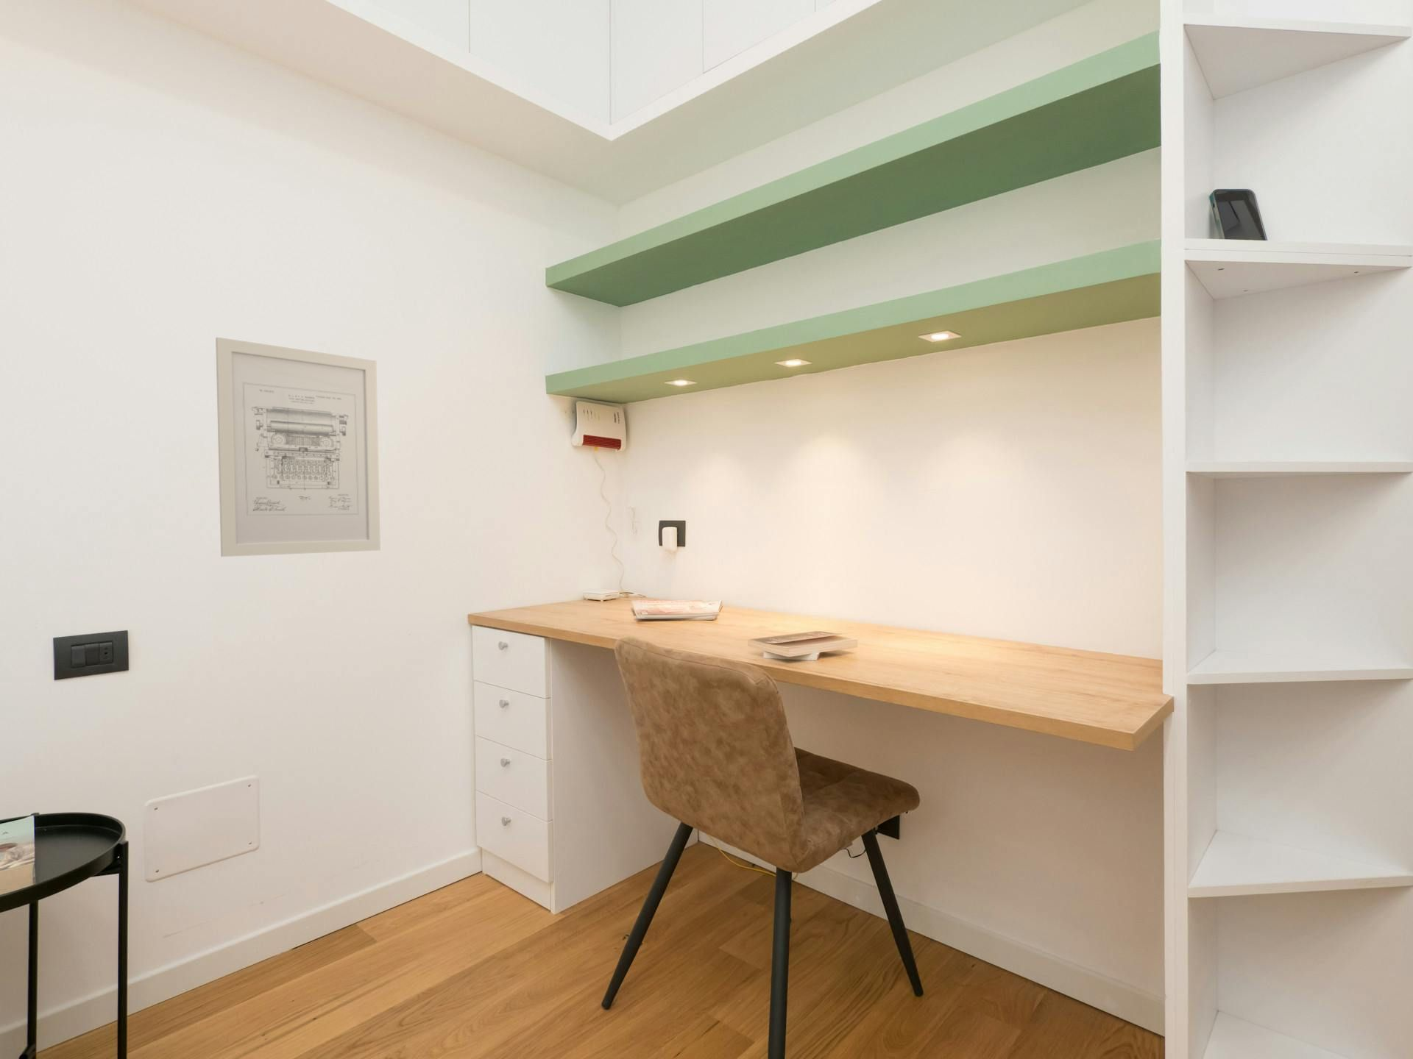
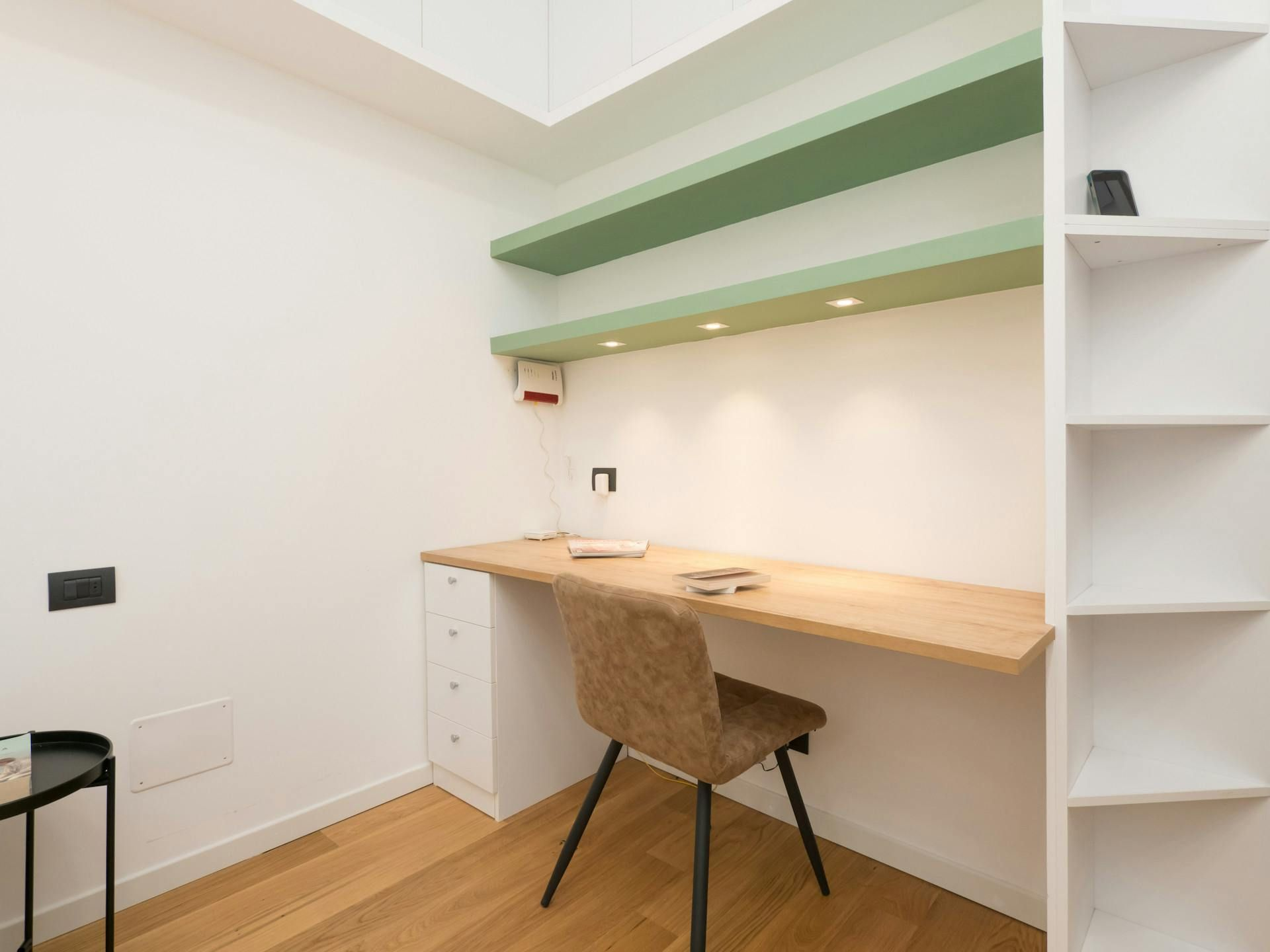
- wall art (304, 452)
